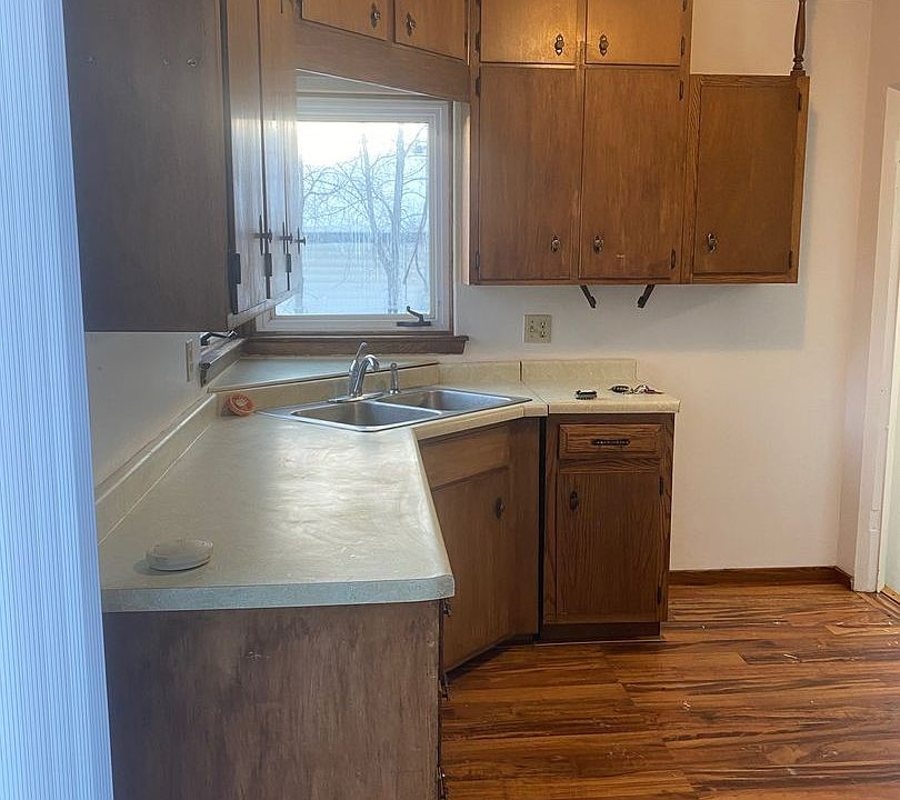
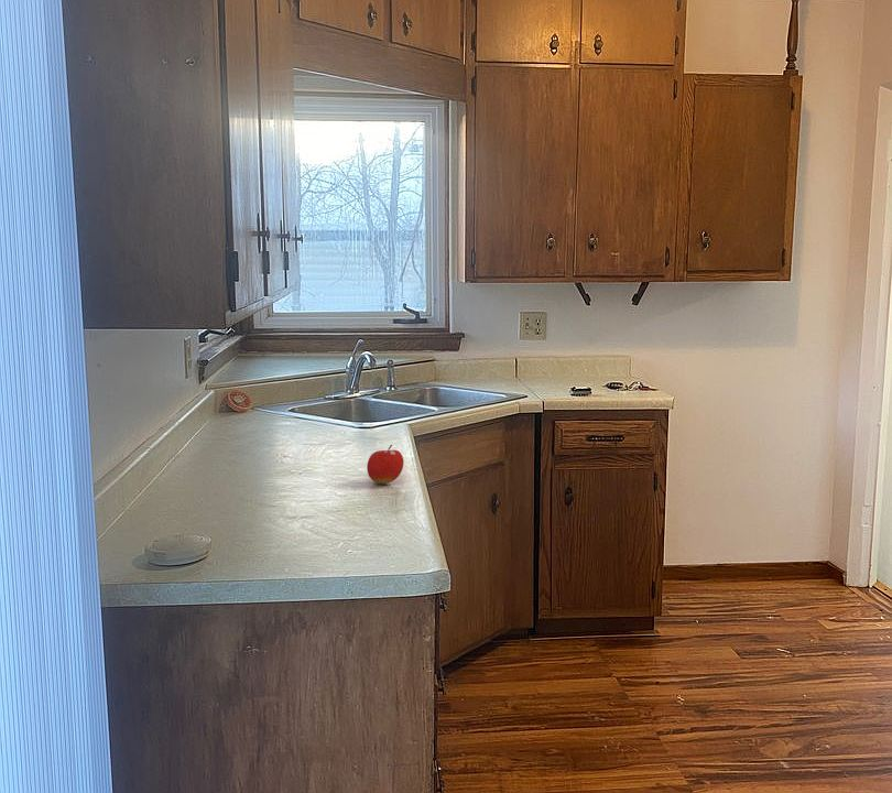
+ fruit (384, 464)
